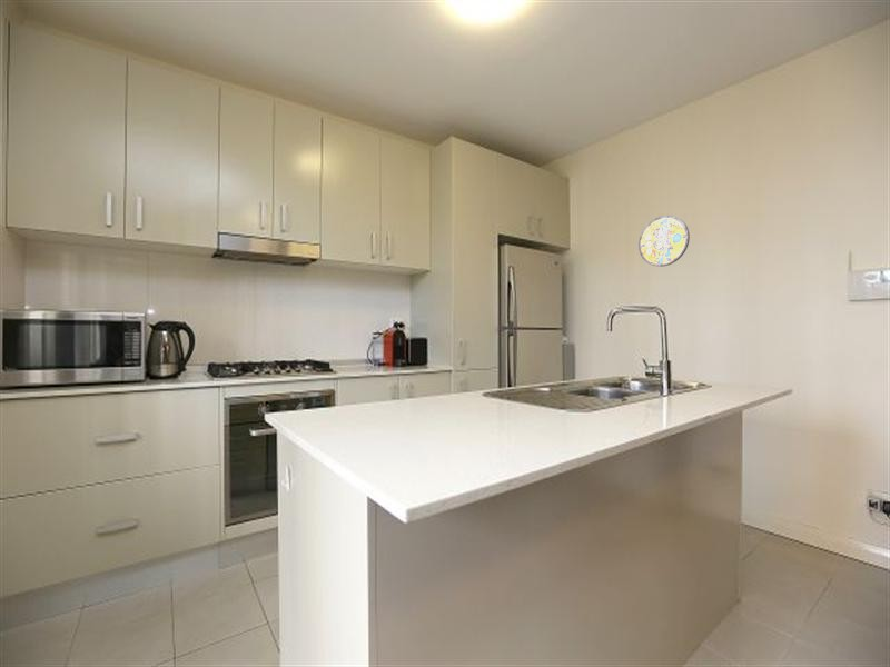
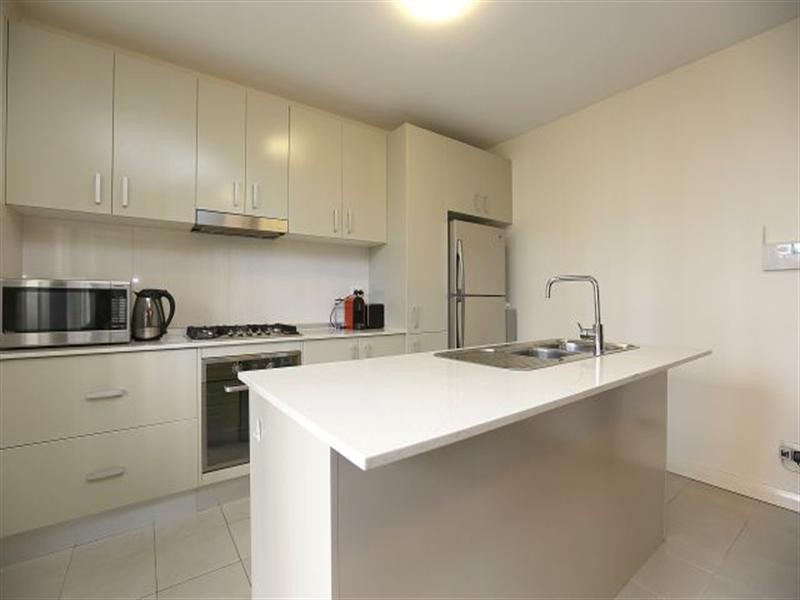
- manhole cover (662, 241)
